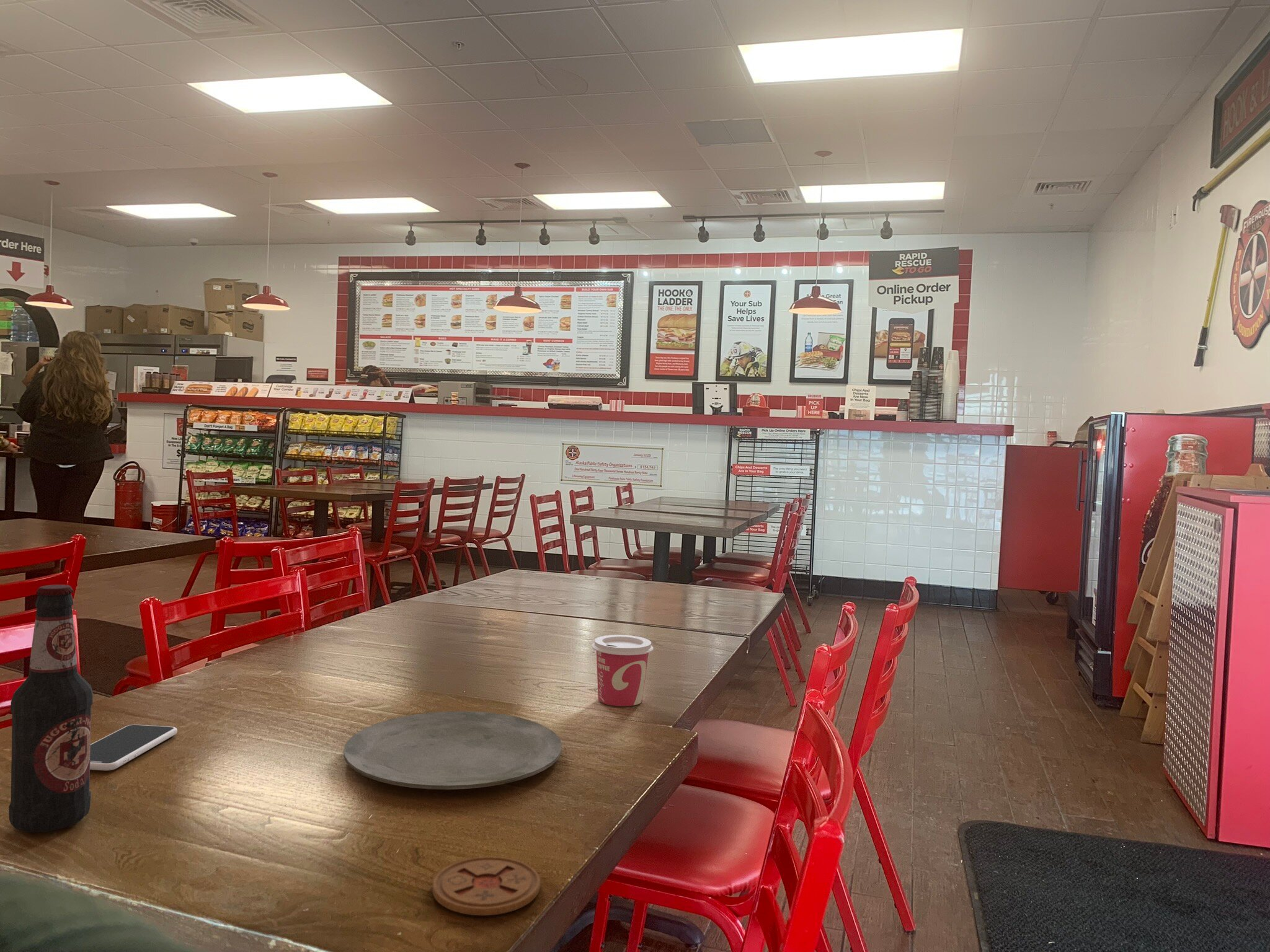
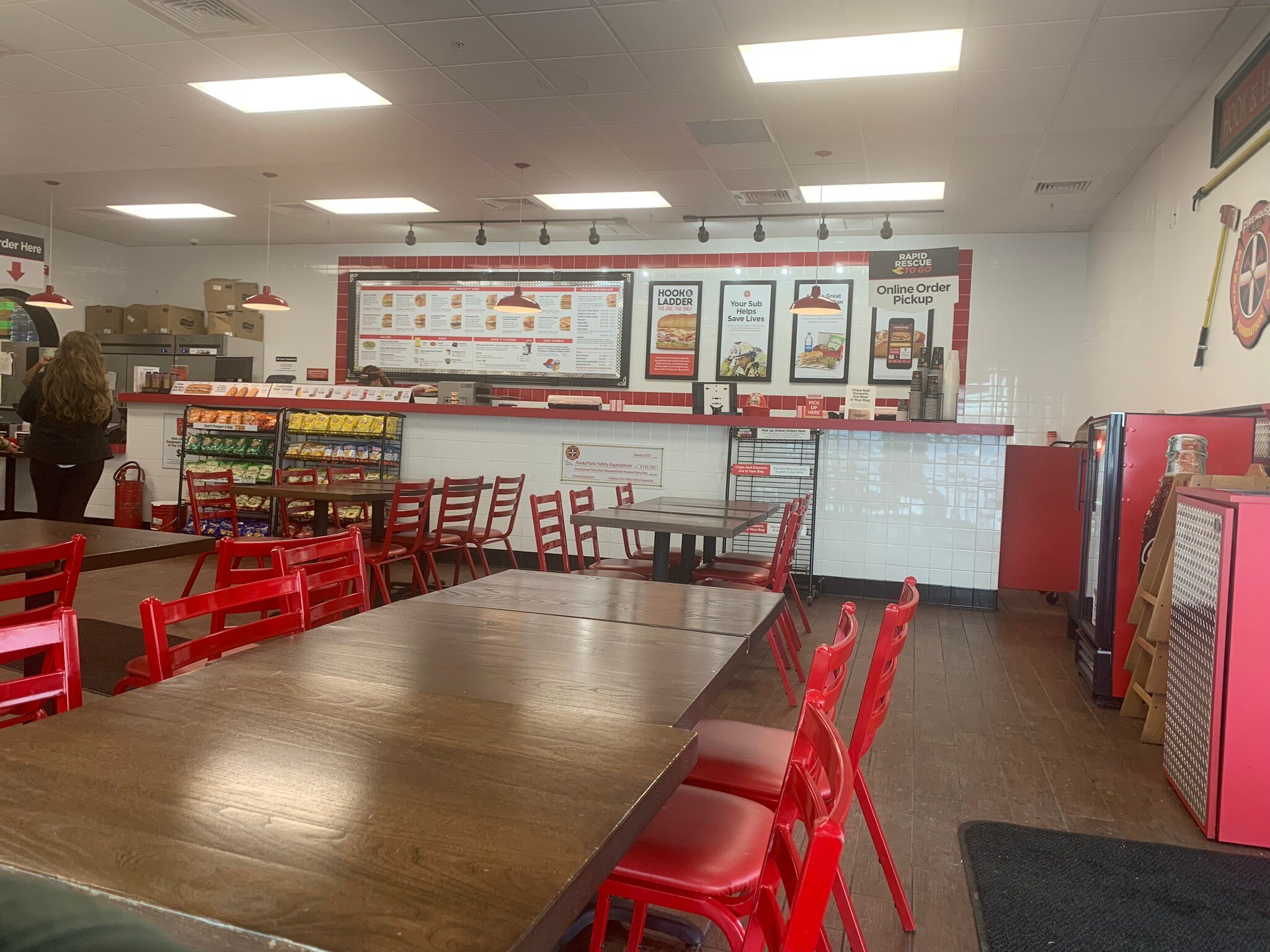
- coaster (487, 884)
- smartphone (121, 746)
- cup (621, 670)
- bottle (53, 705)
- plate (455, 749)
